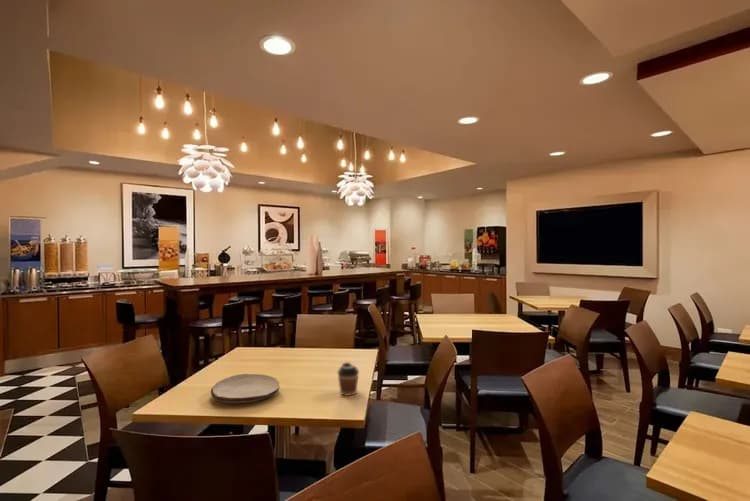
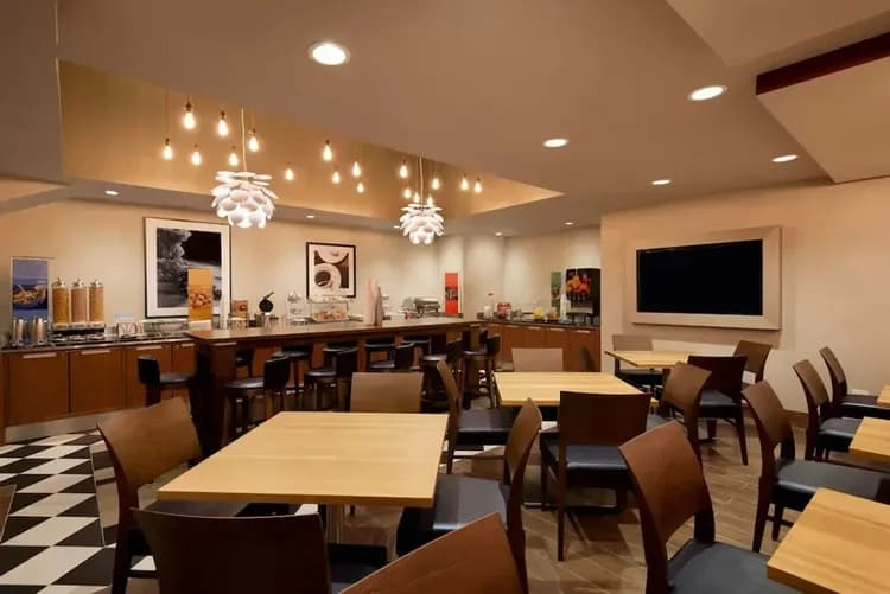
- coffee cup (348, 378)
- plate (246, 388)
